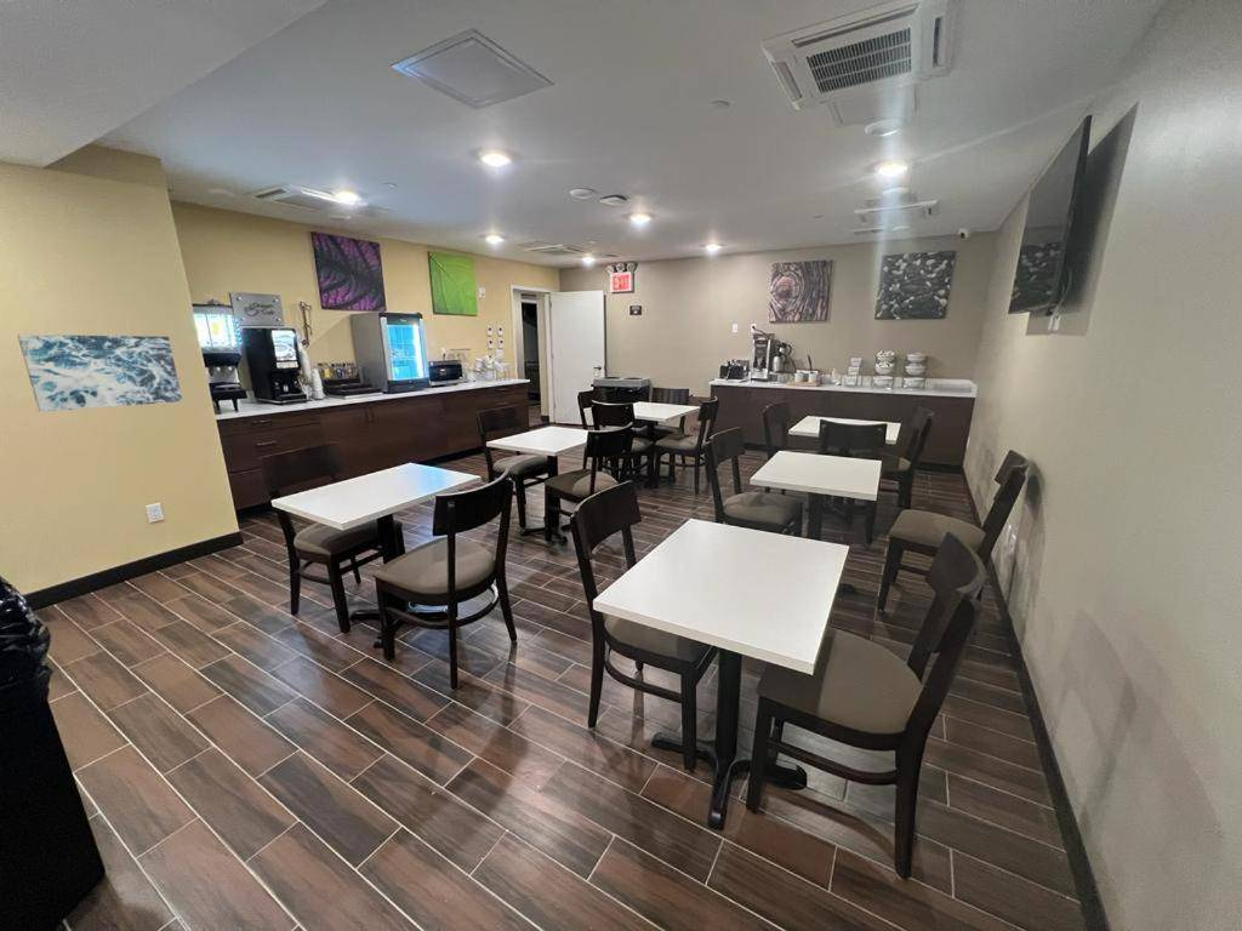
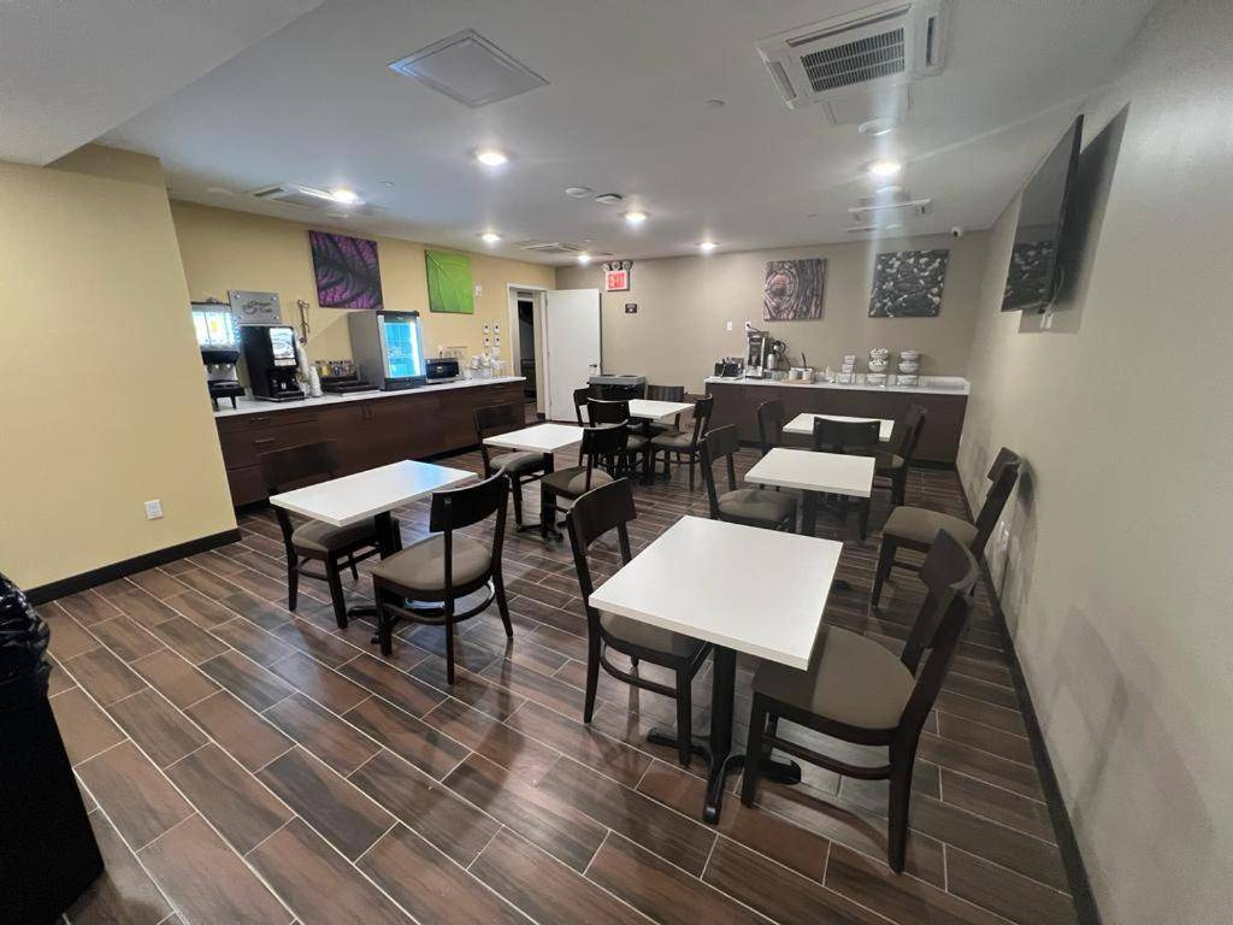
- wall art (108, 371)
